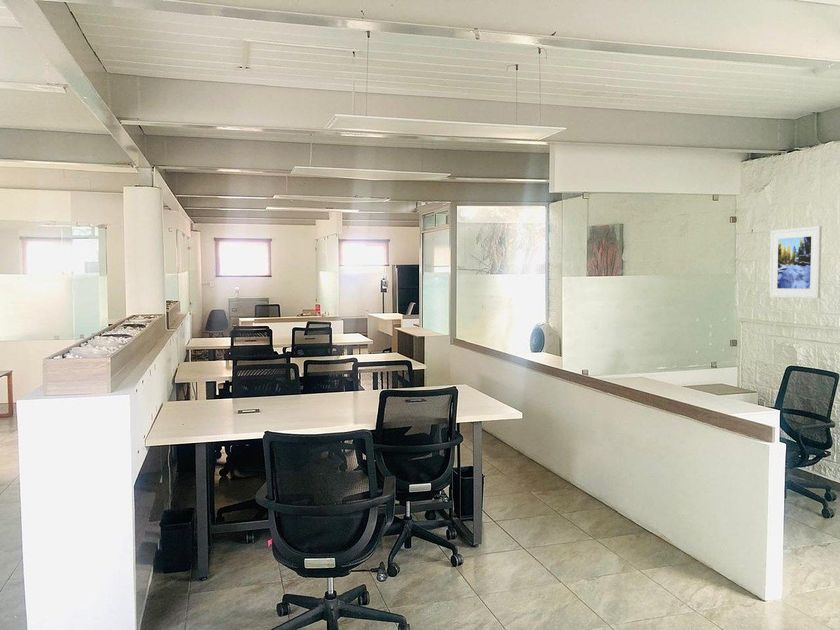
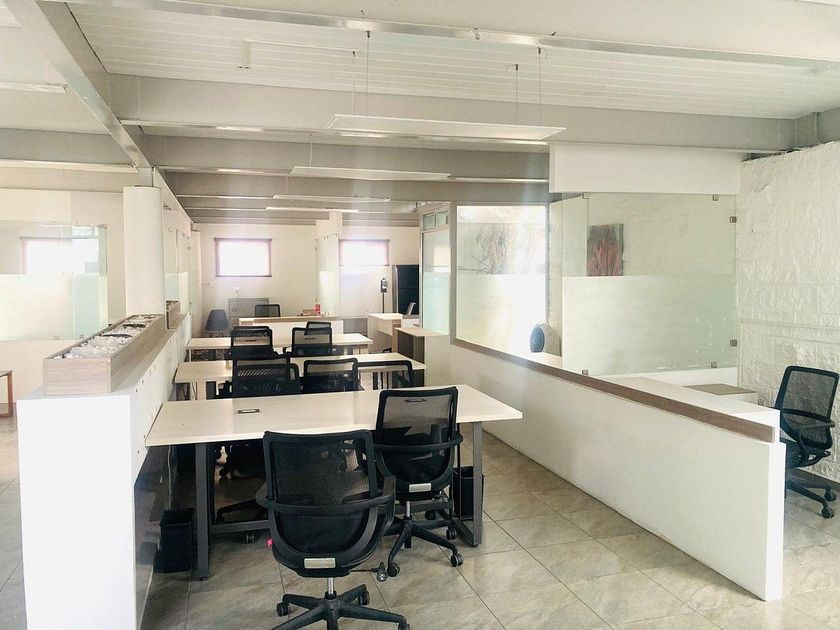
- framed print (794, 263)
